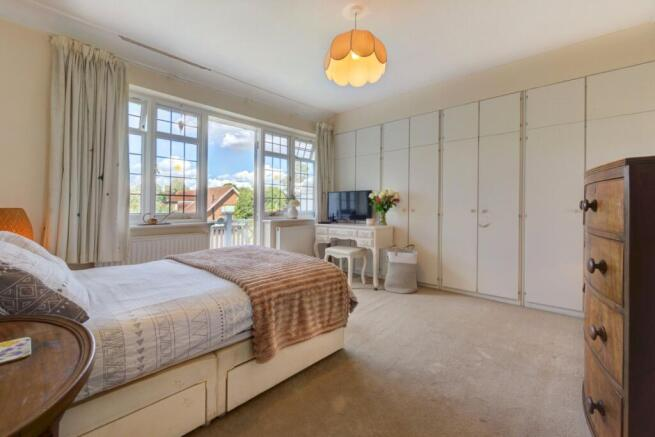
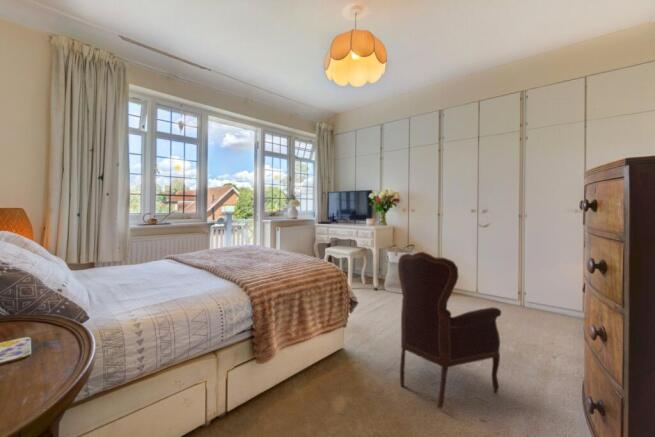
+ armchair (440, 317)
